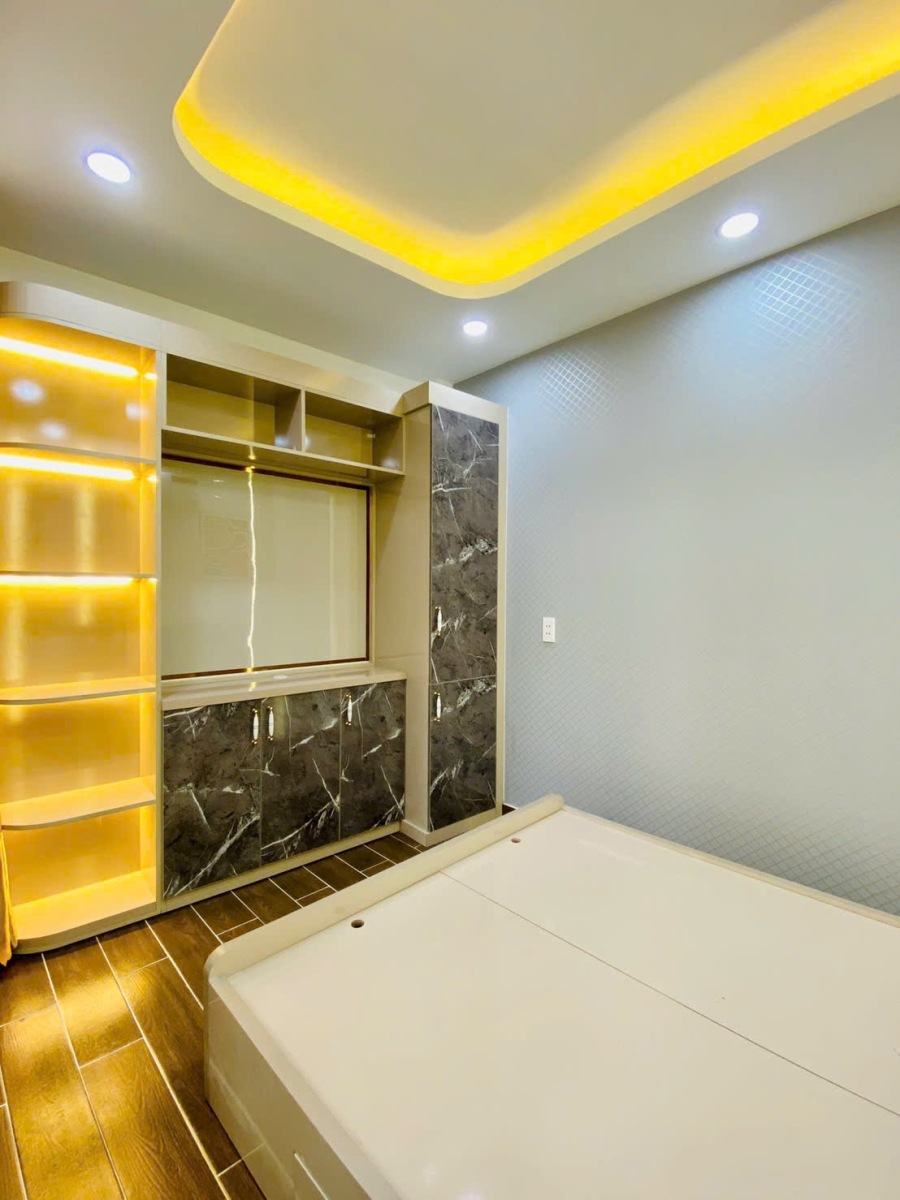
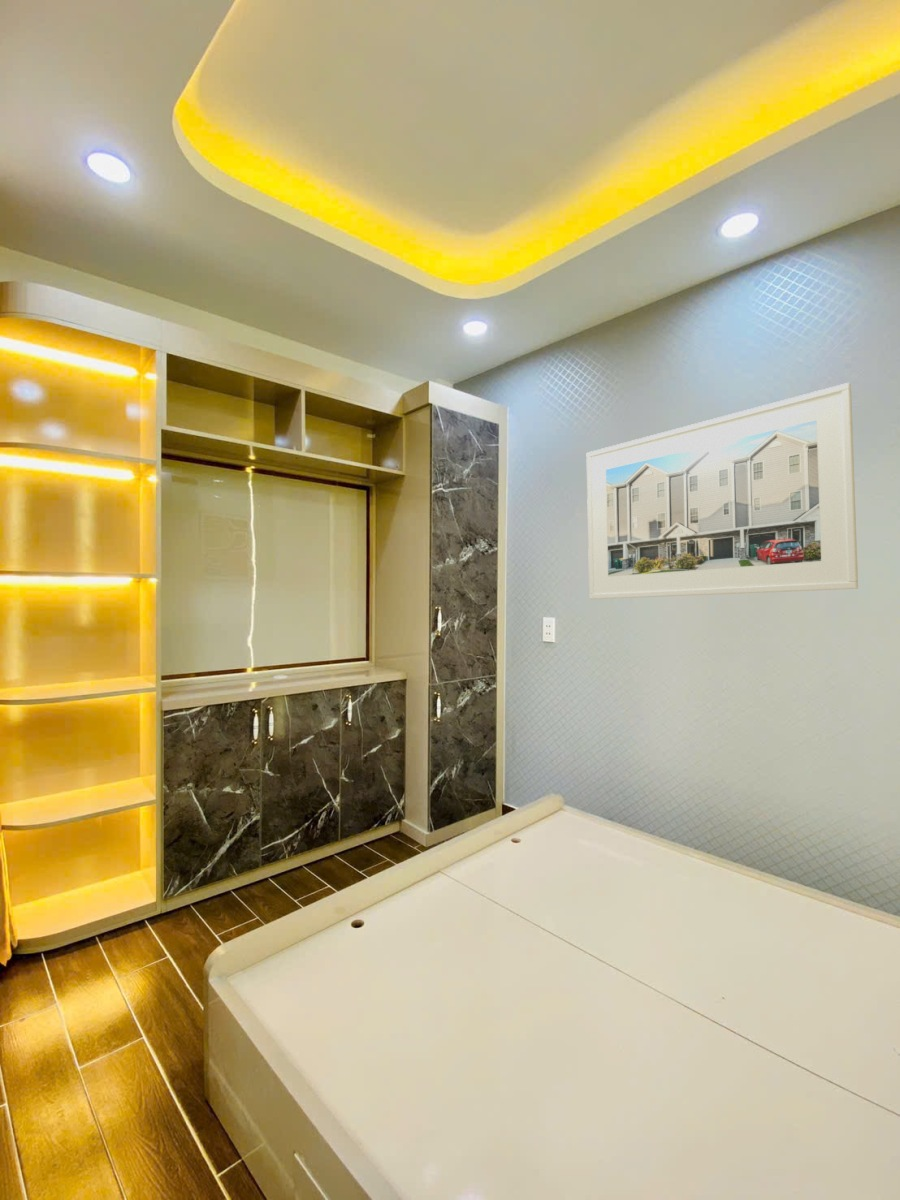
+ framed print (698, 509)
